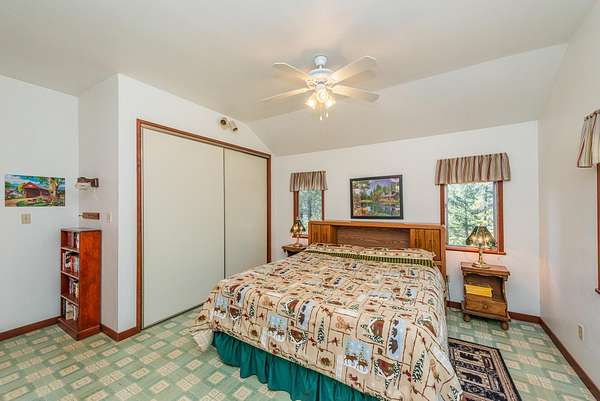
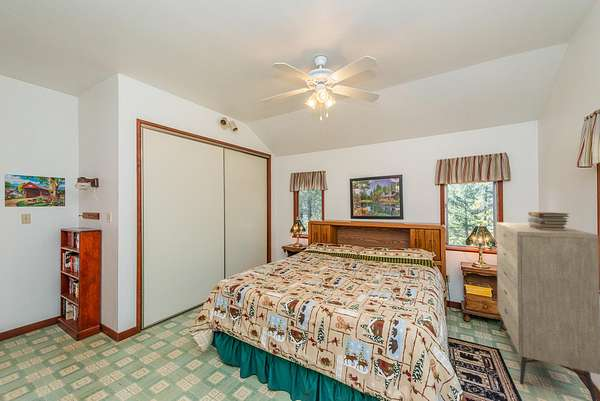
+ book stack (546, 220)
+ dresser (536, 292)
